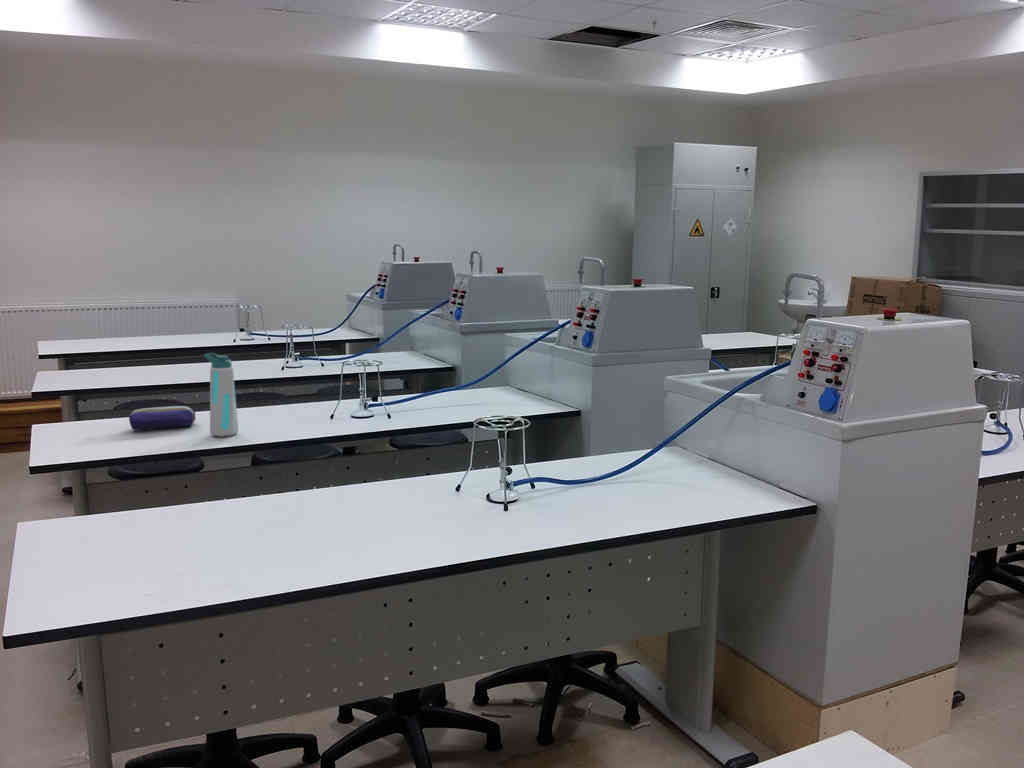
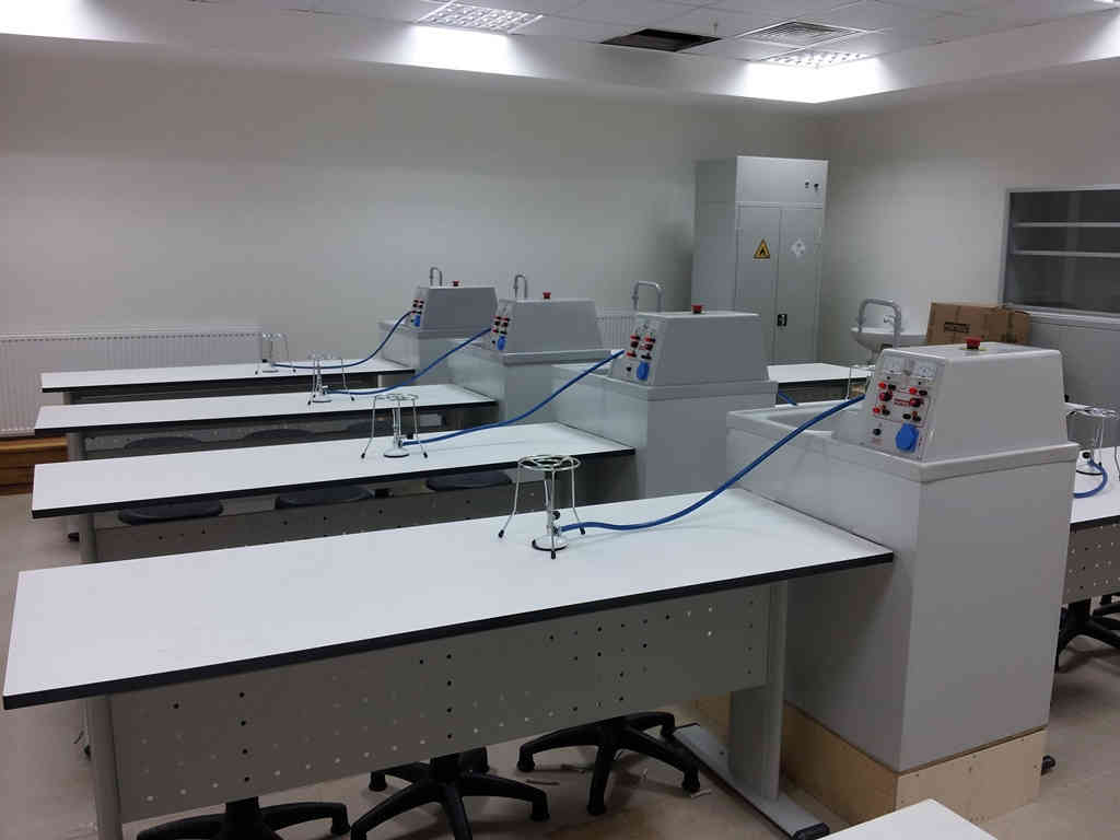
- pencil case (162, 417)
- water bottle (220, 394)
